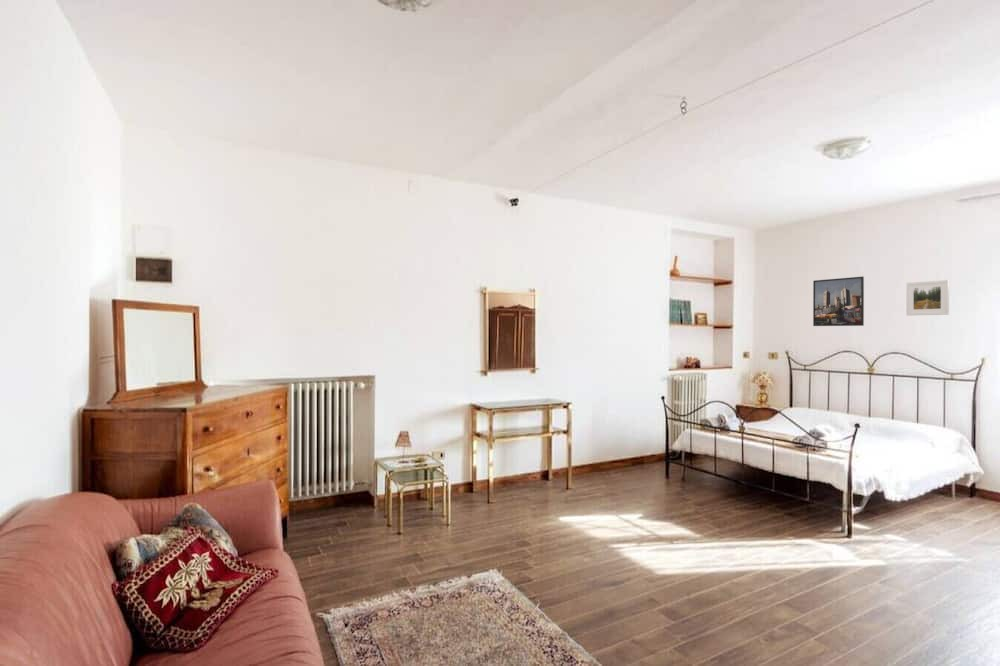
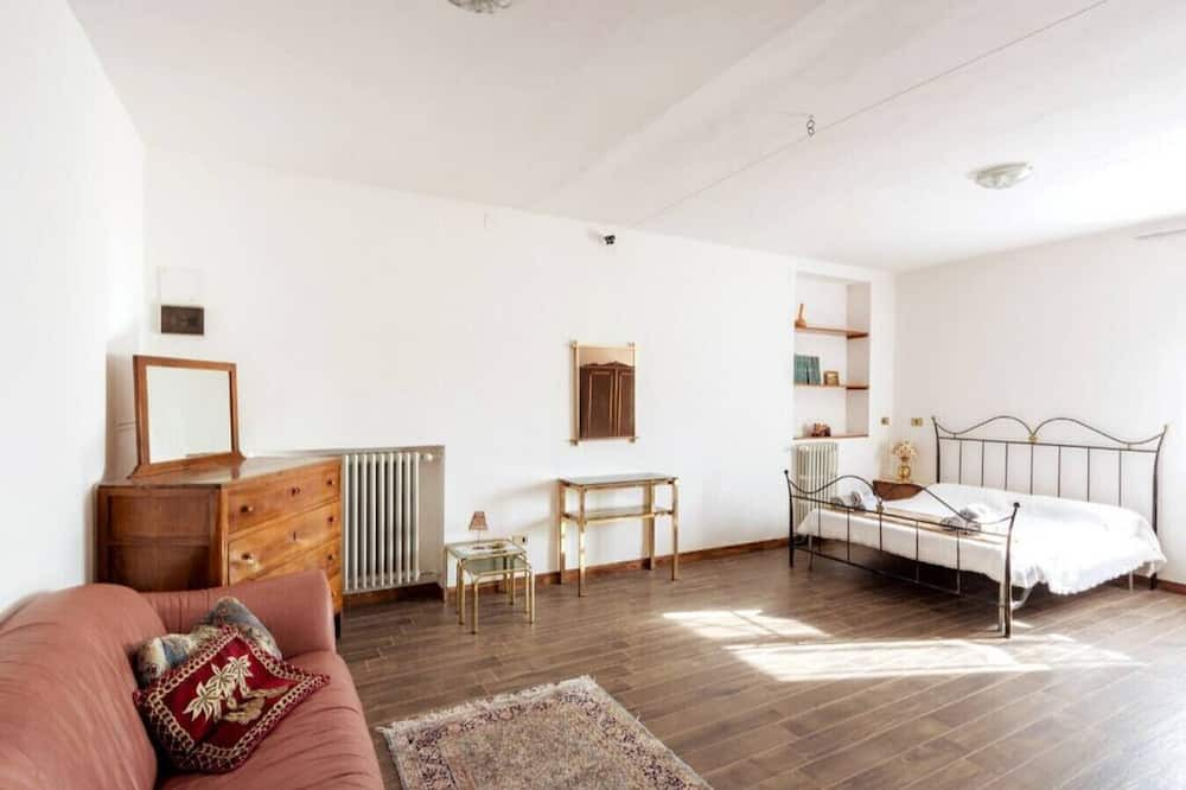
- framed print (837, 302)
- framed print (927, 298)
